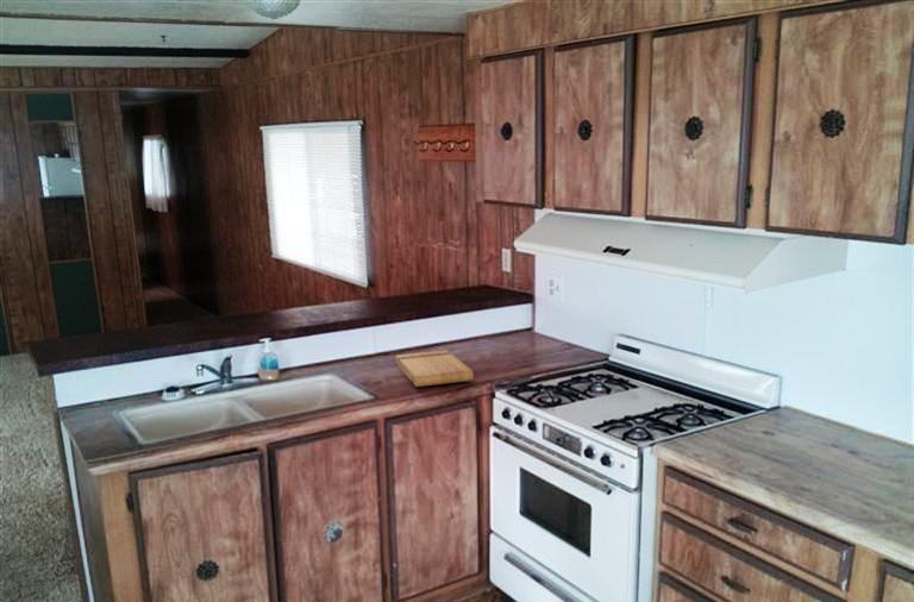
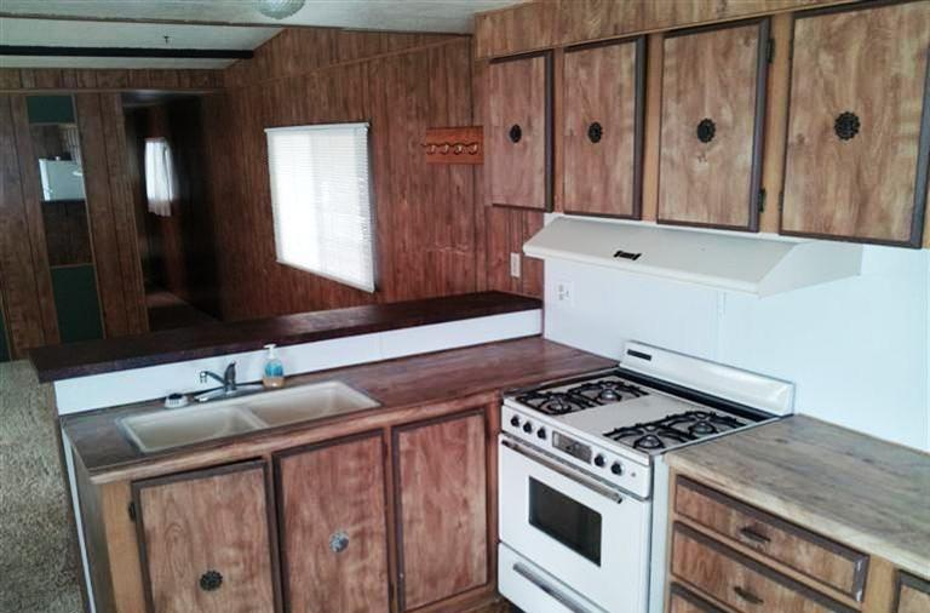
- cutting board (432, 366)
